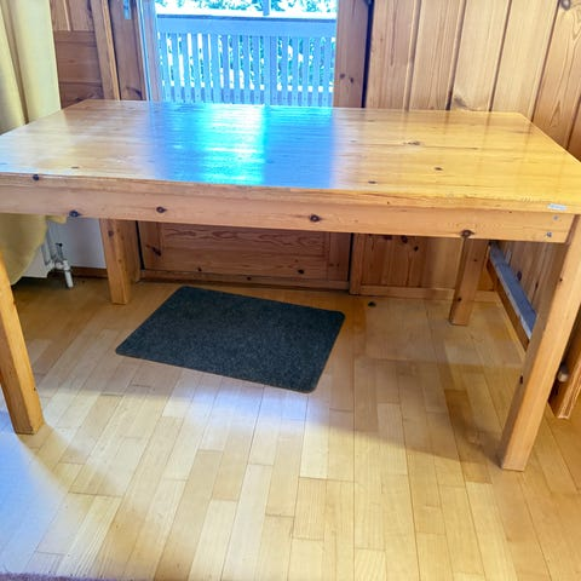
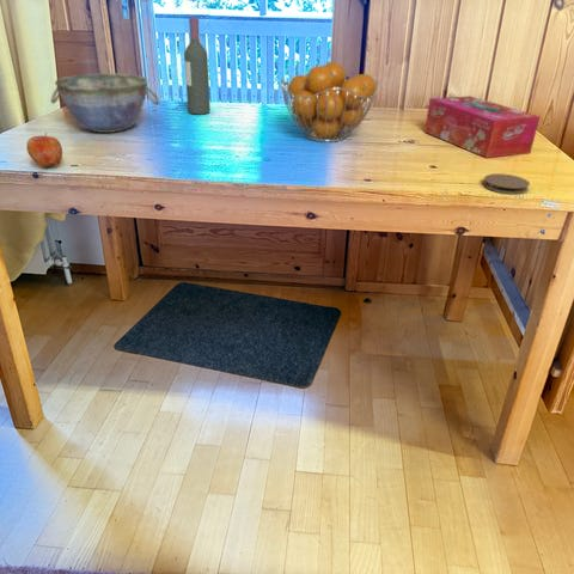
+ bowl (105, 104)
+ tissue box (477, 124)
+ apple (44, 151)
+ fruit basket (328, 102)
+ wine bottle (196, 67)
+ coaster (506, 183)
